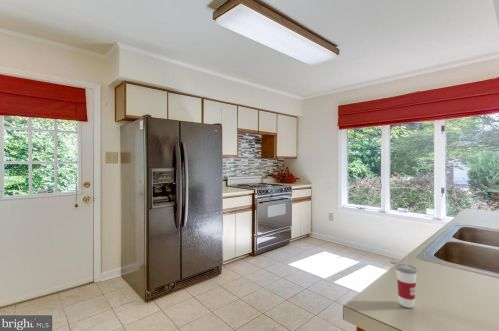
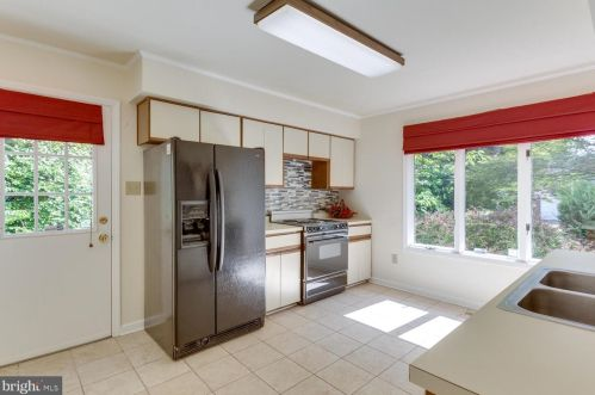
- cup (406, 279)
